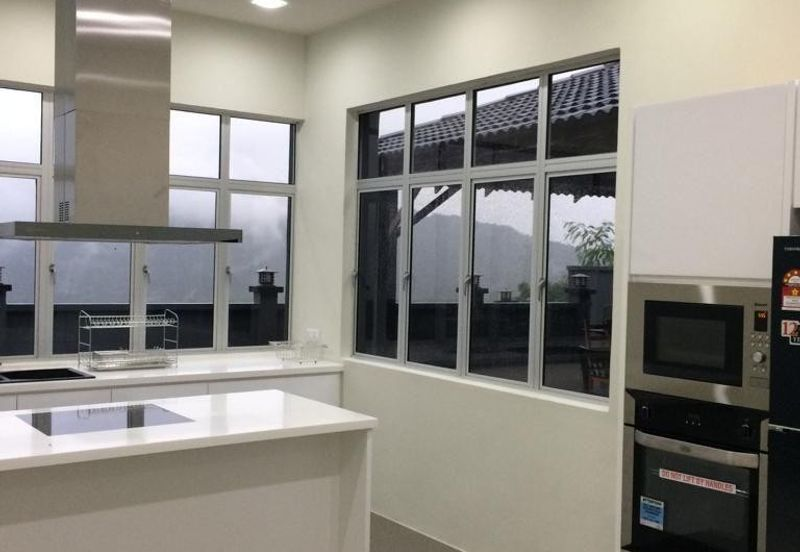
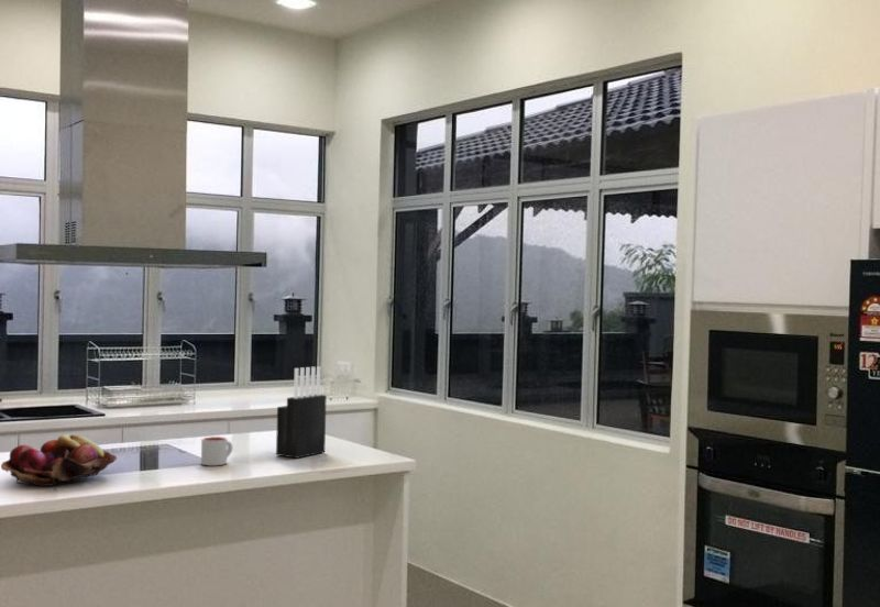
+ mug (217, 450)
+ fruit basket (61, 457)
+ knife block (299, 410)
